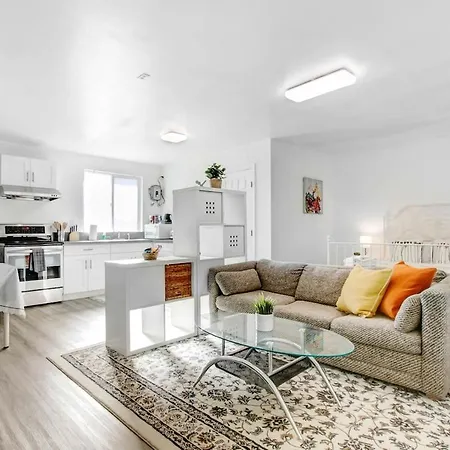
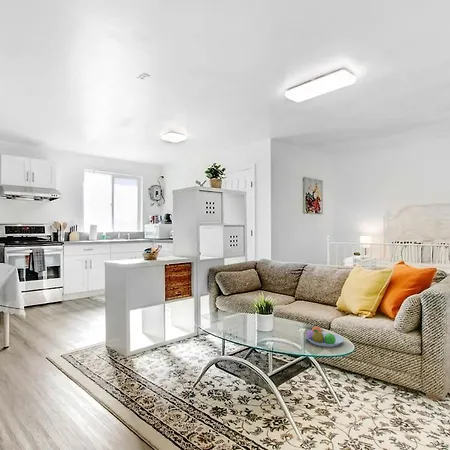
+ fruit bowl (324, 334)
